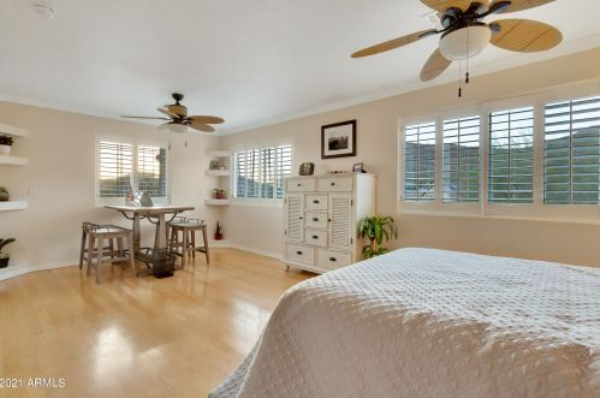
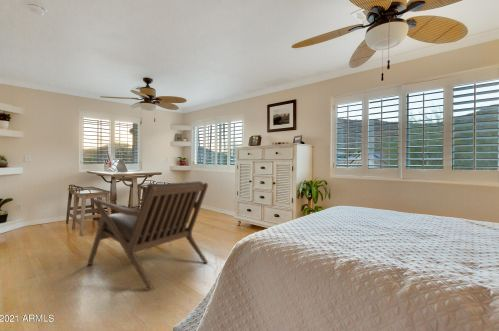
+ lounge chair (150, 221)
